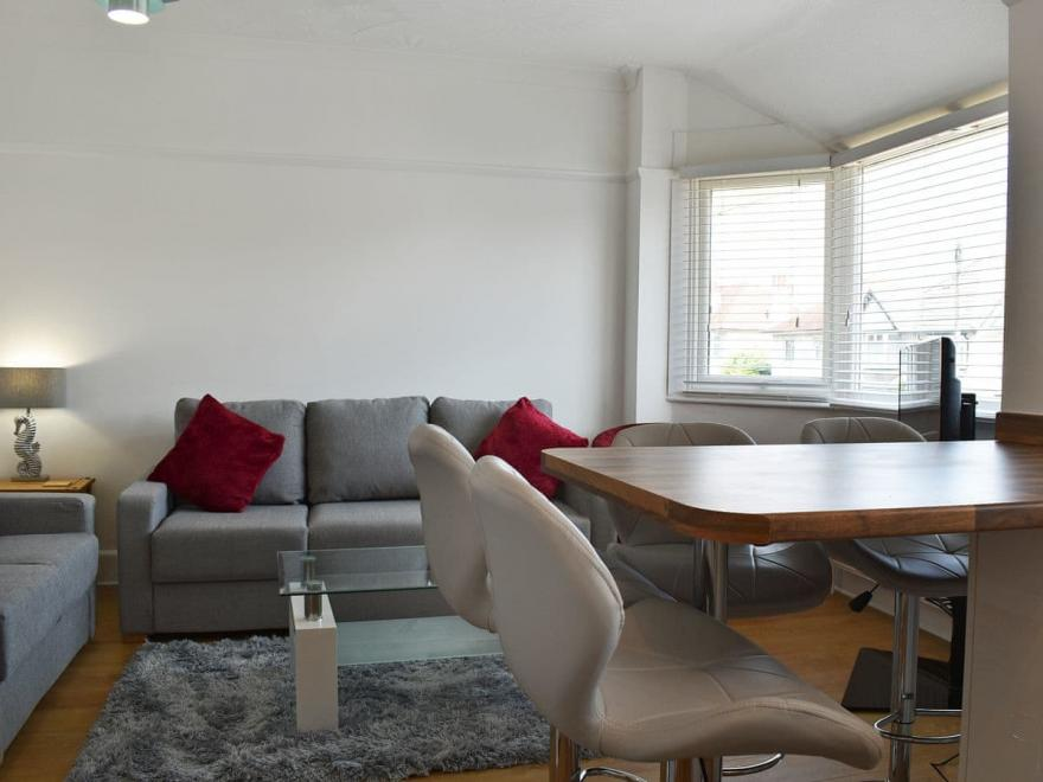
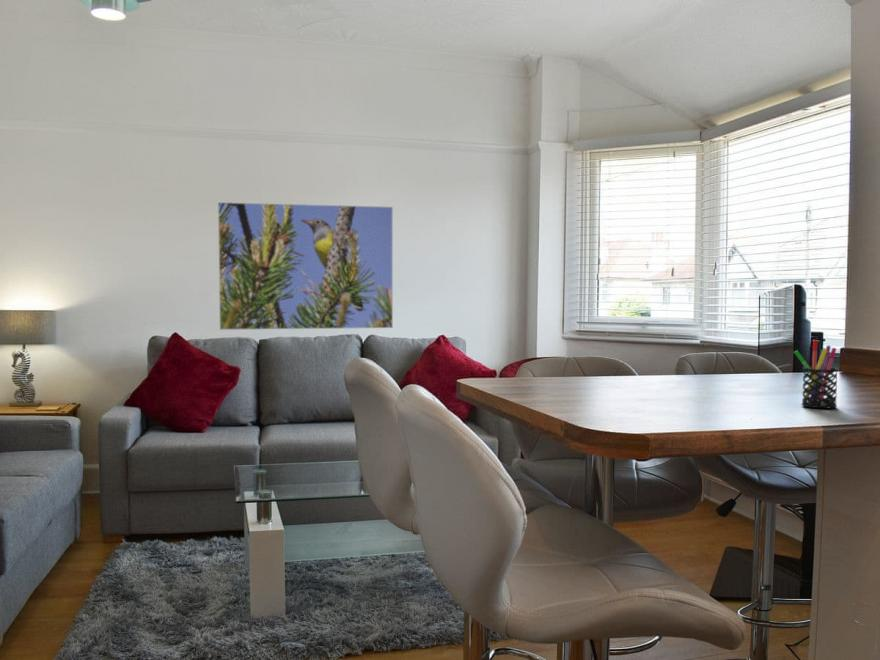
+ pen holder (815, 373)
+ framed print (307, 267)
